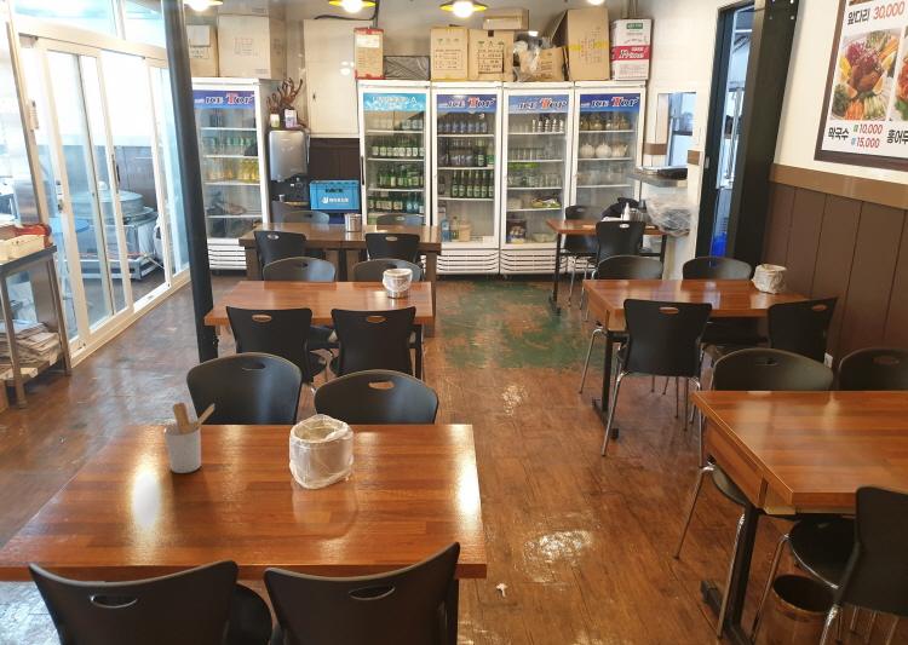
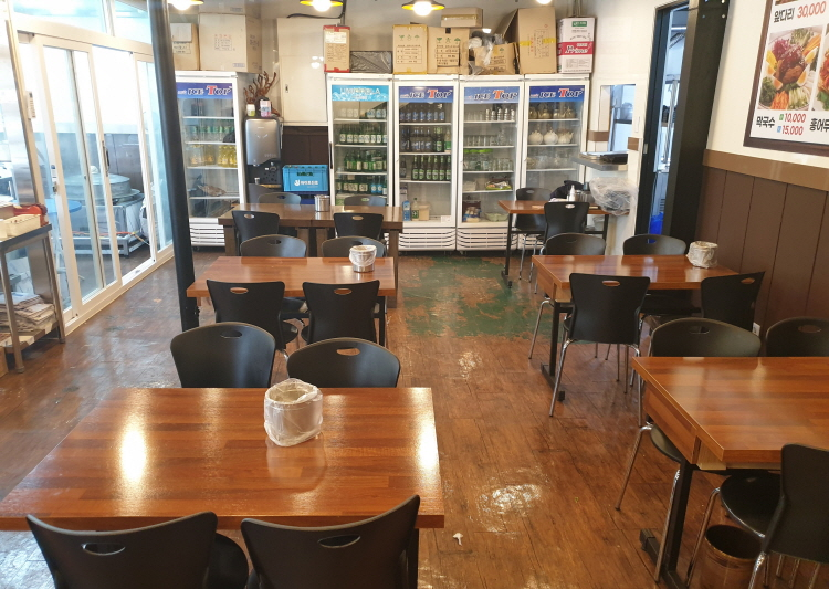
- utensil holder (192, 436)
